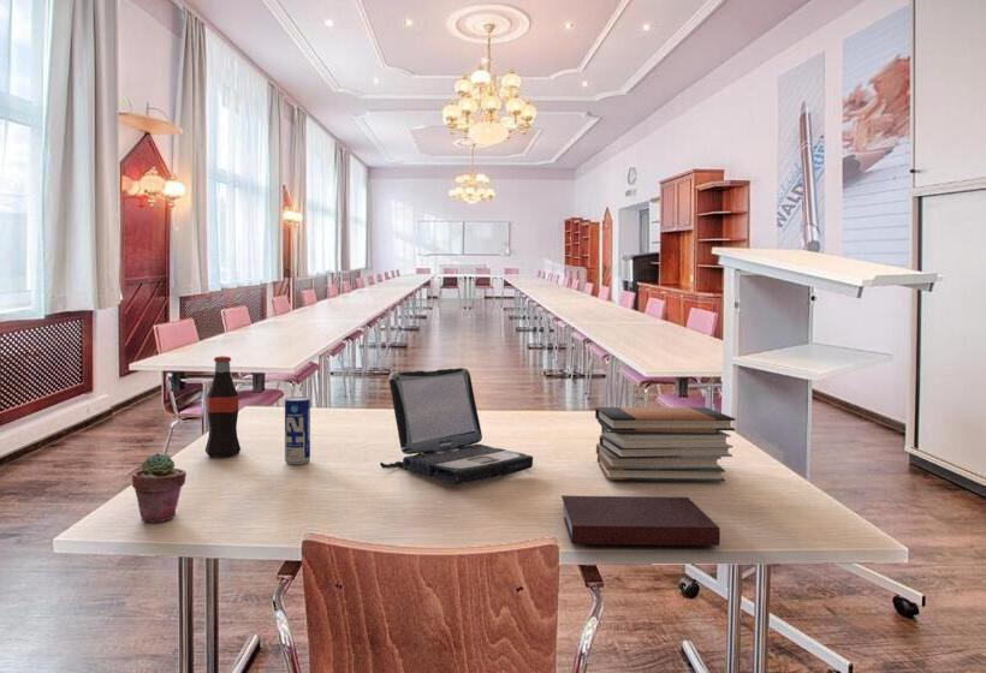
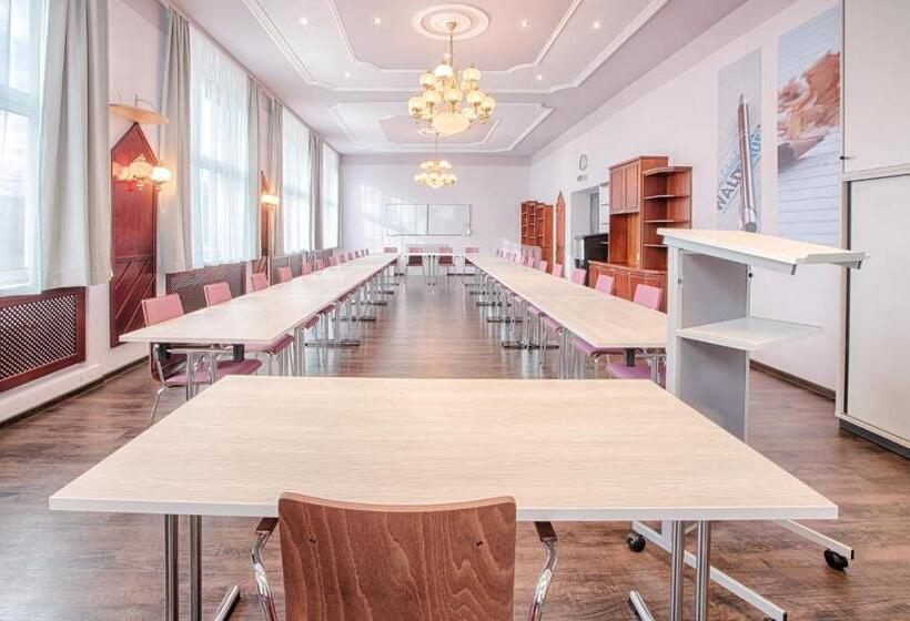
- beverage can (297, 430)
- book stack (661, 442)
- laptop (457, 419)
- potted succulent (159, 484)
- notebook (634, 518)
- bottle (222, 405)
